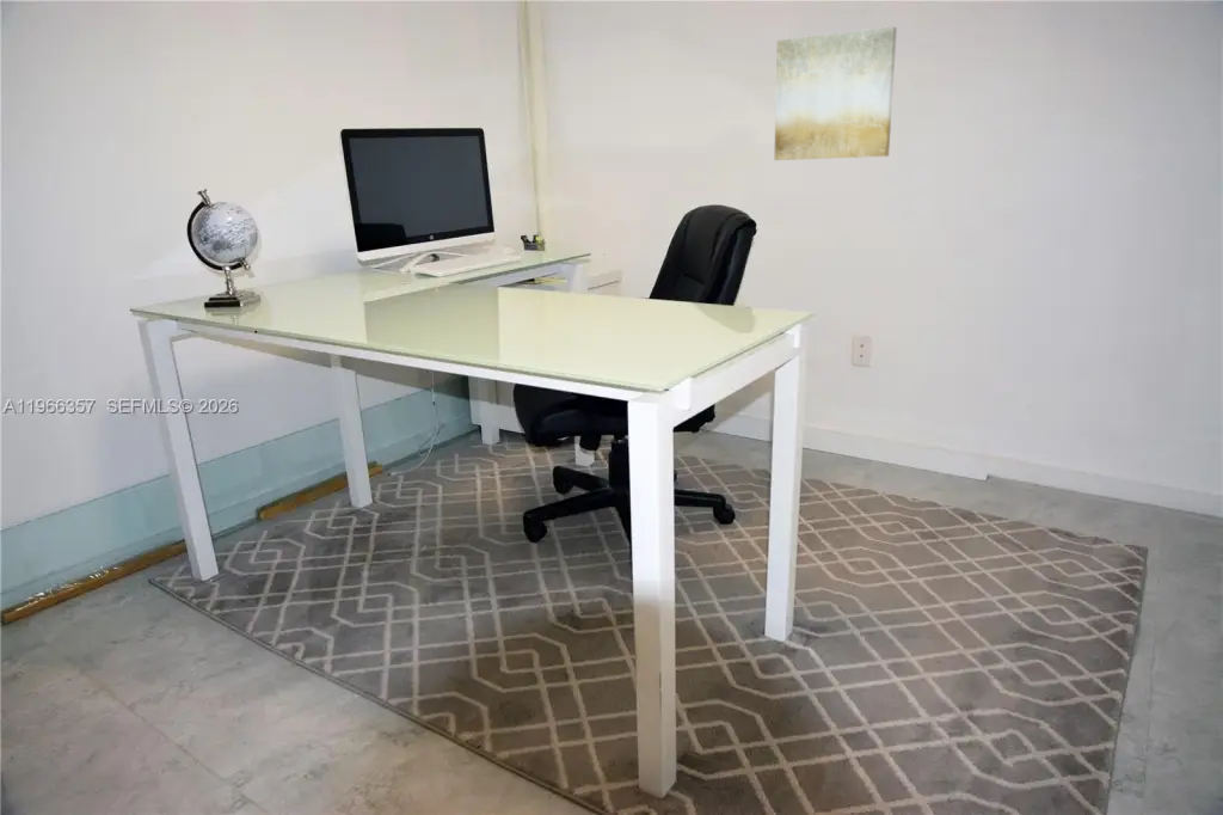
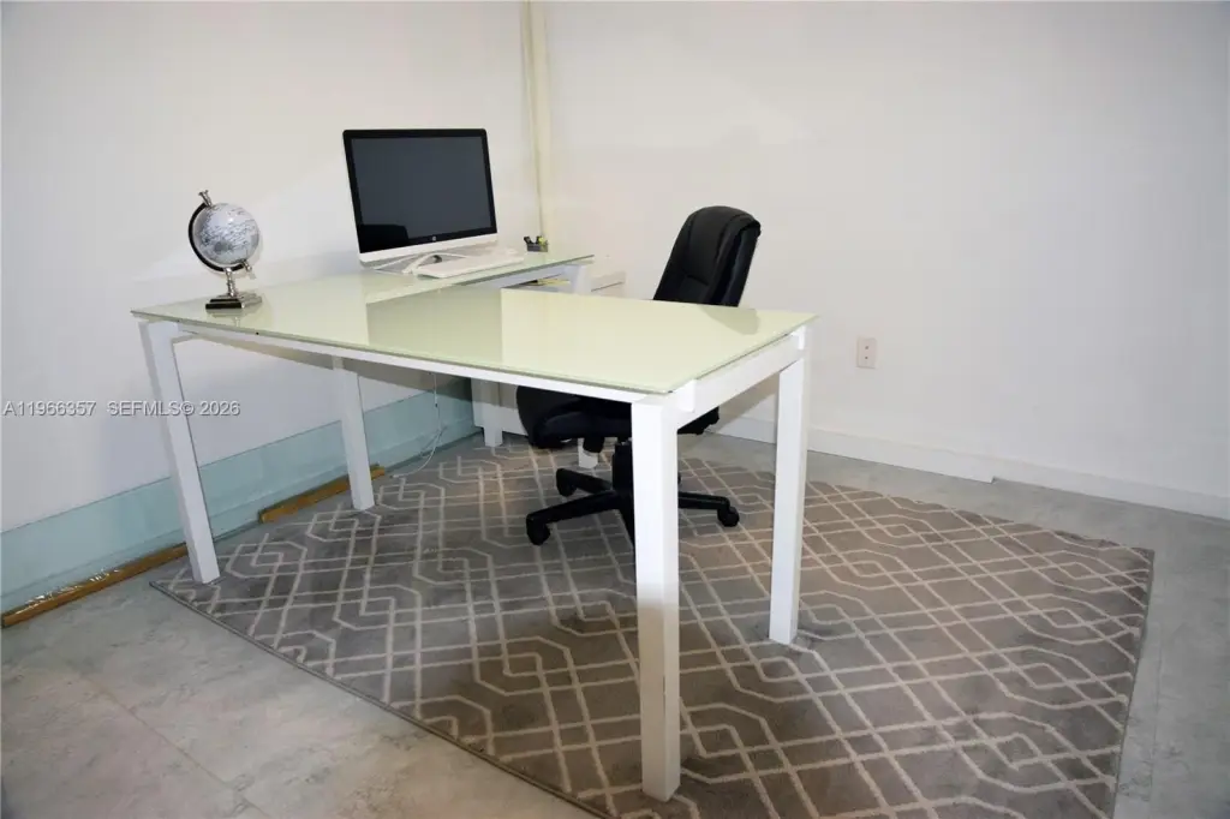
- wall art (831, 97)
